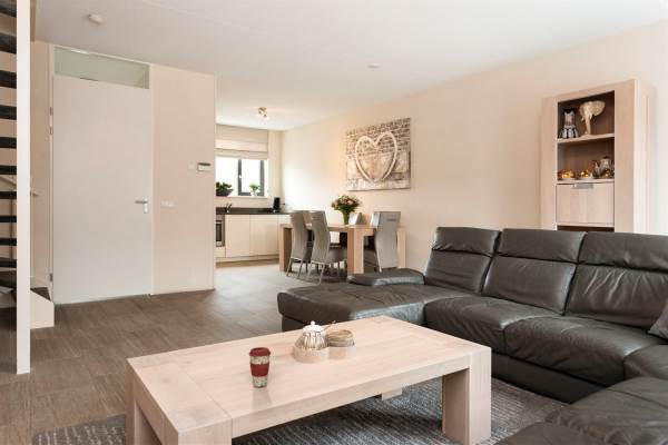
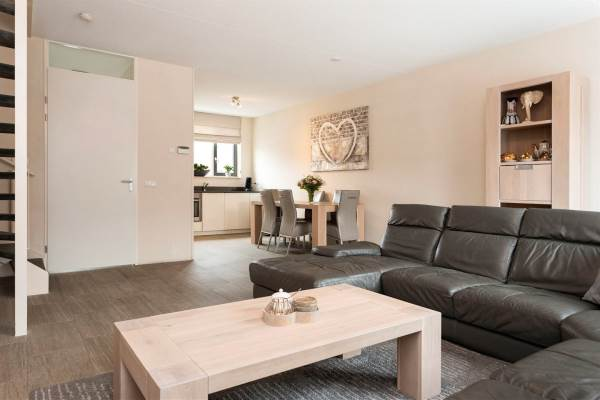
- coffee cup (259, 366)
